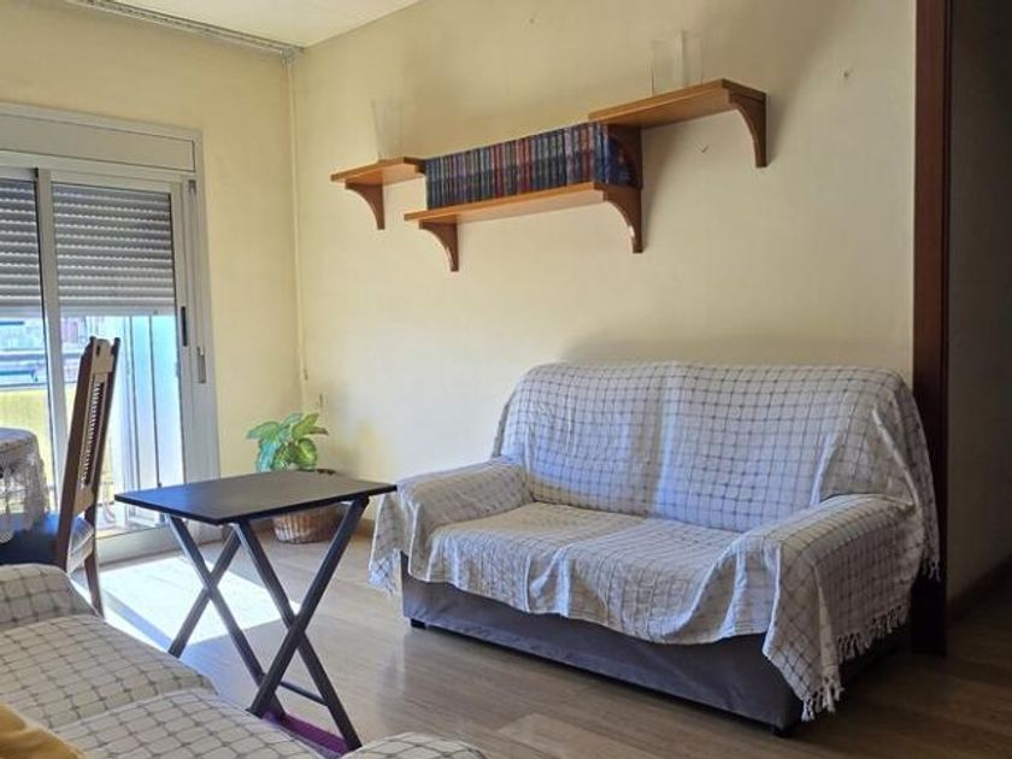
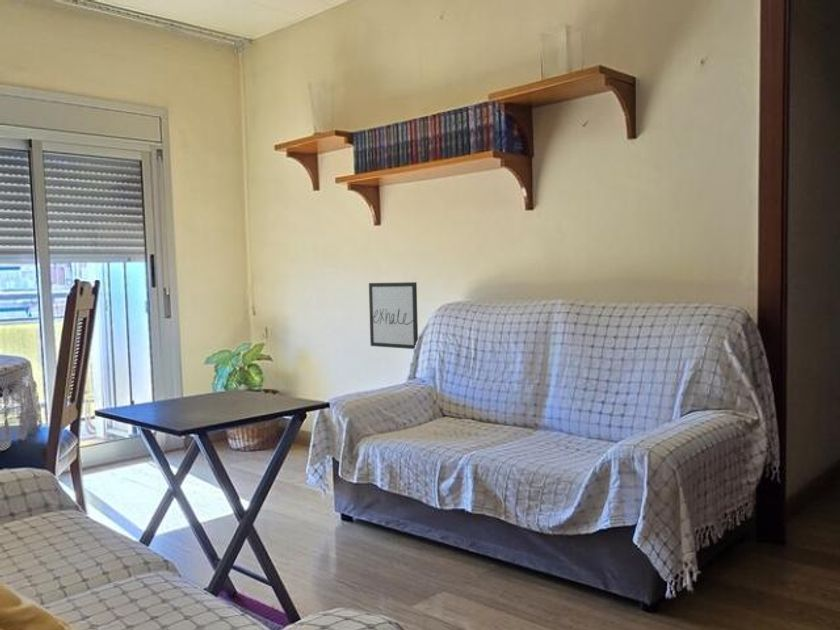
+ wall art (392, 315)
